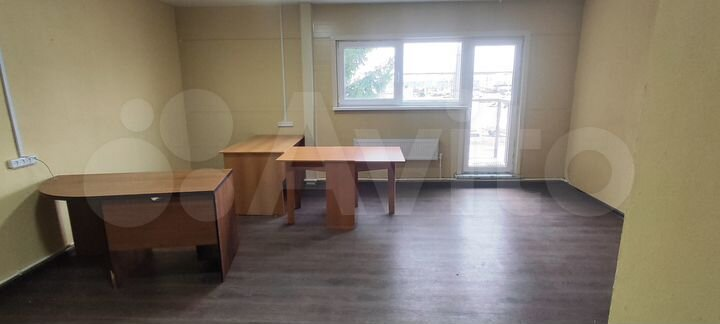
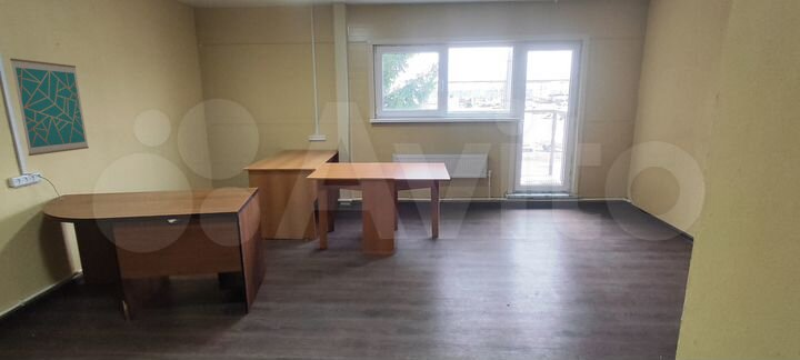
+ wall art (53, 108)
